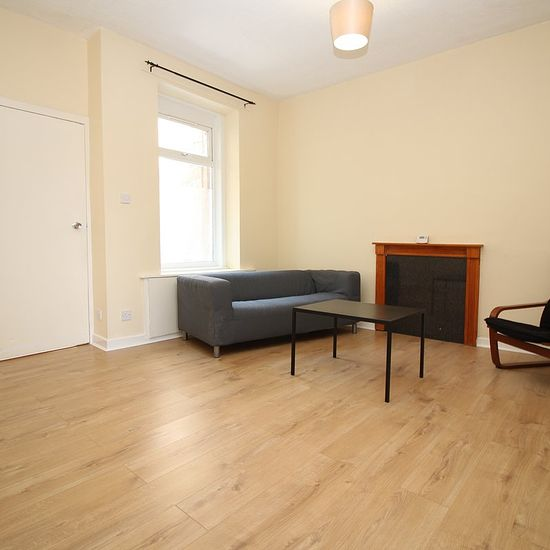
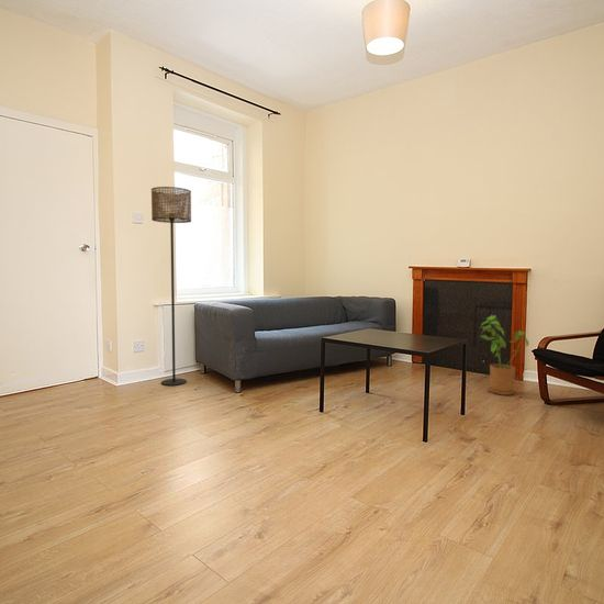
+ house plant (499, 355)
+ floor lamp (172, 288)
